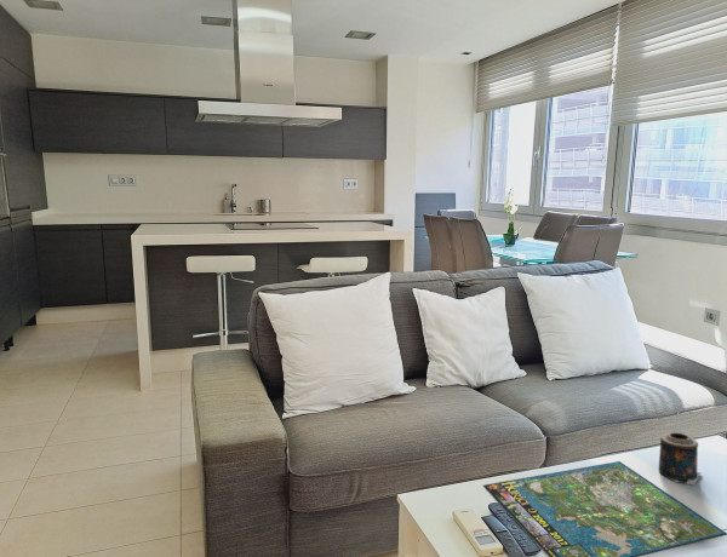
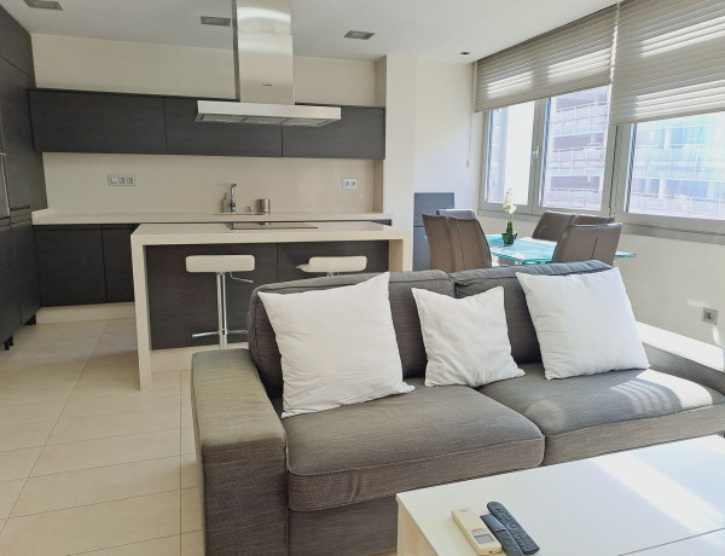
- board game (596, 507)
- candle (683, 455)
